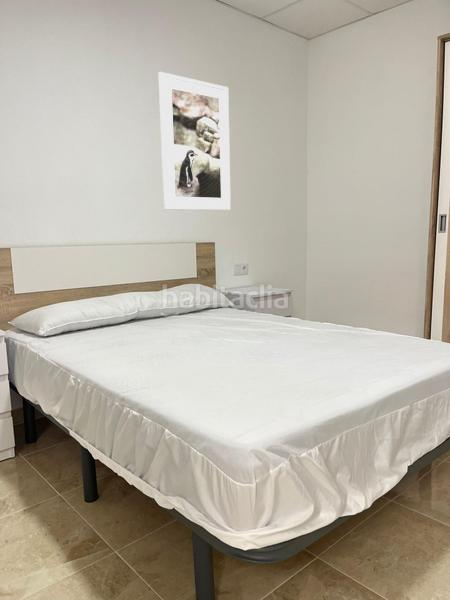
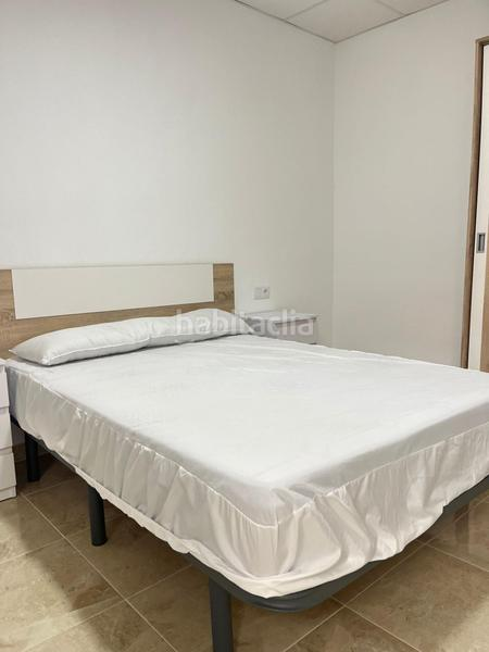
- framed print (197, 146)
